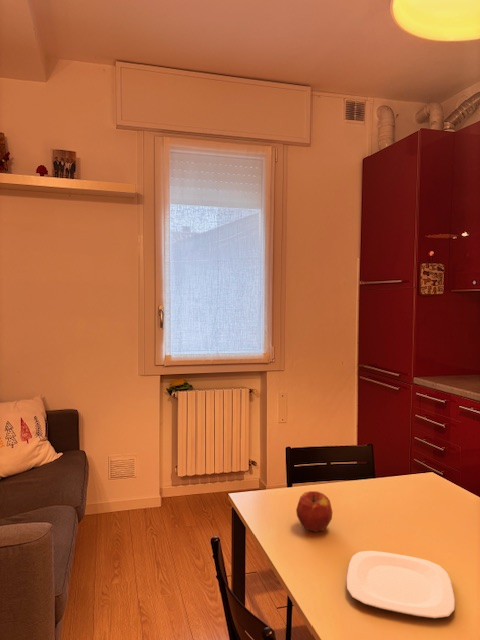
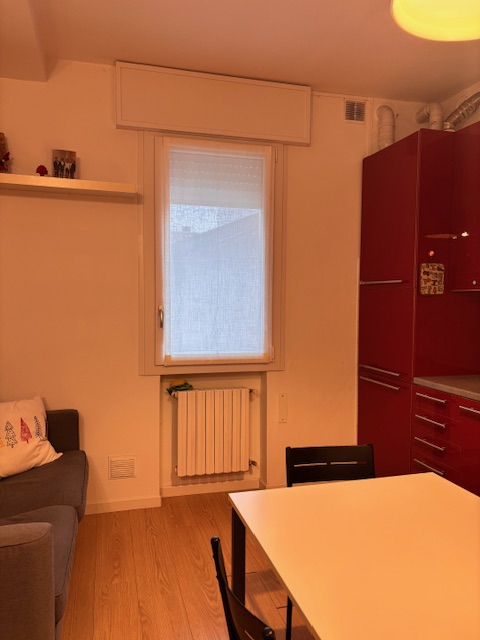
- apple (314, 509)
- plate (398, 583)
